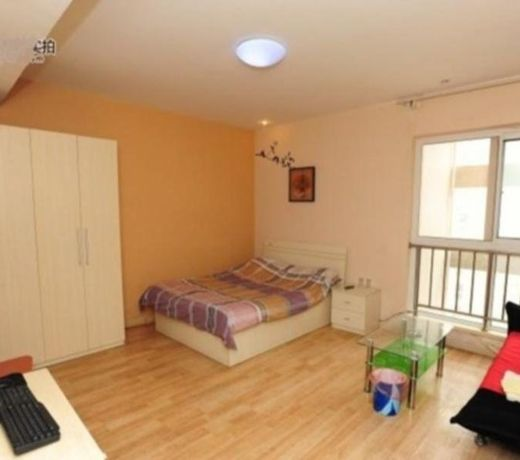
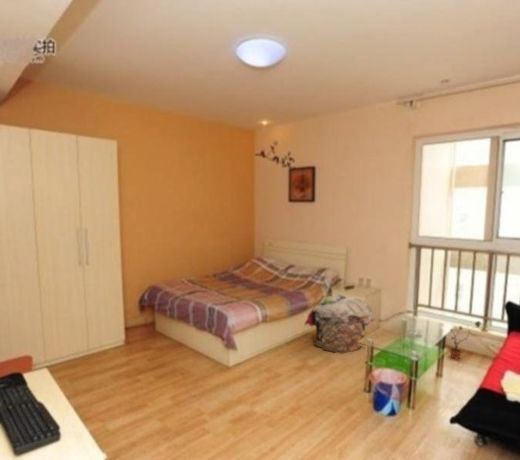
+ laundry basket (340, 319)
+ potted plant (460, 340)
